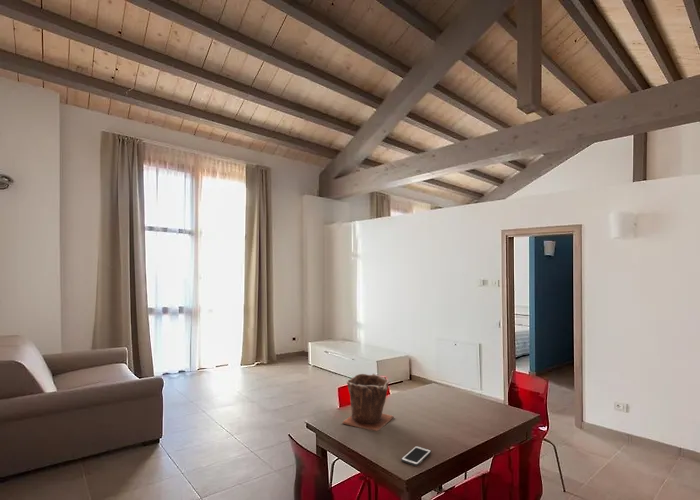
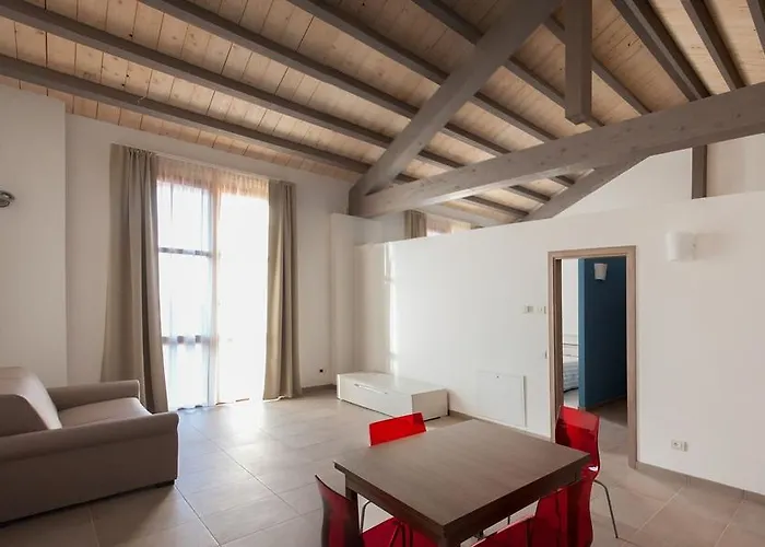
- cell phone (416, 455)
- plant pot (368, 399)
